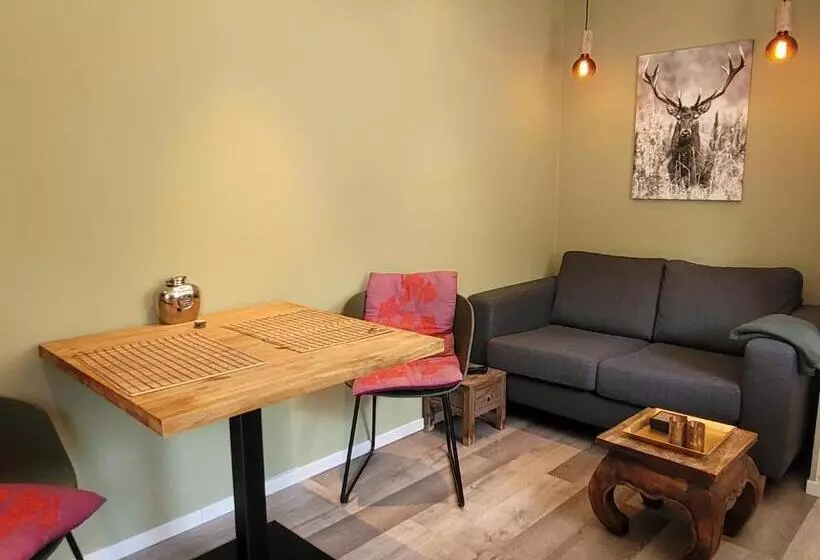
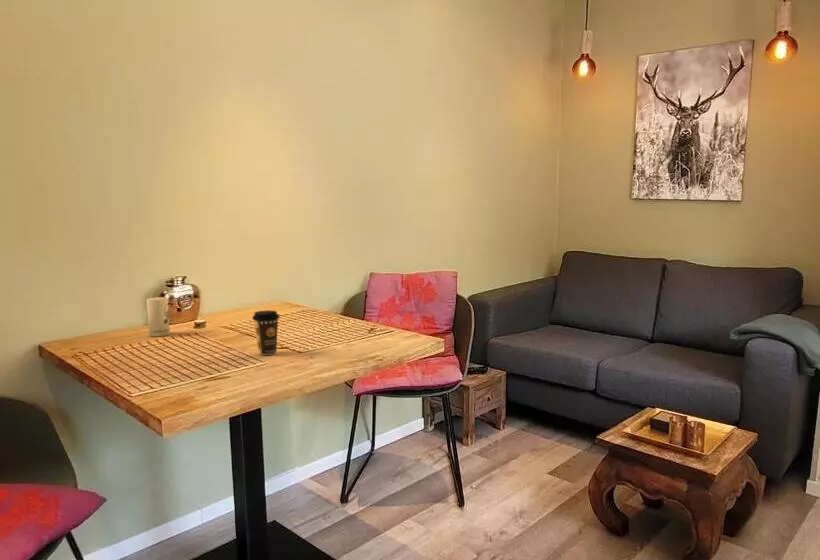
+ coffee cup (266, 332)
+ candle (158, 316)
